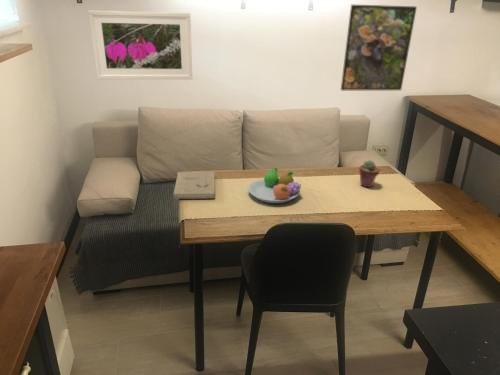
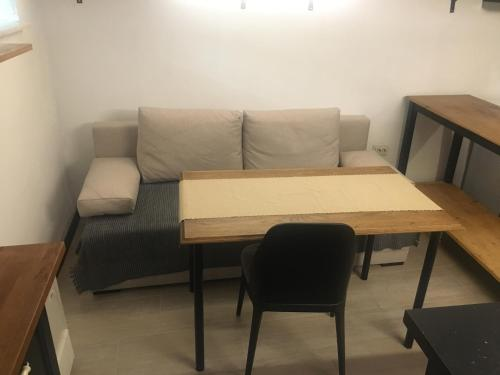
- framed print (377, 49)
- book (195, 184)
- fruit bowl (275, 183)
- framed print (143, 46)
- potted succulent (368, 173)
